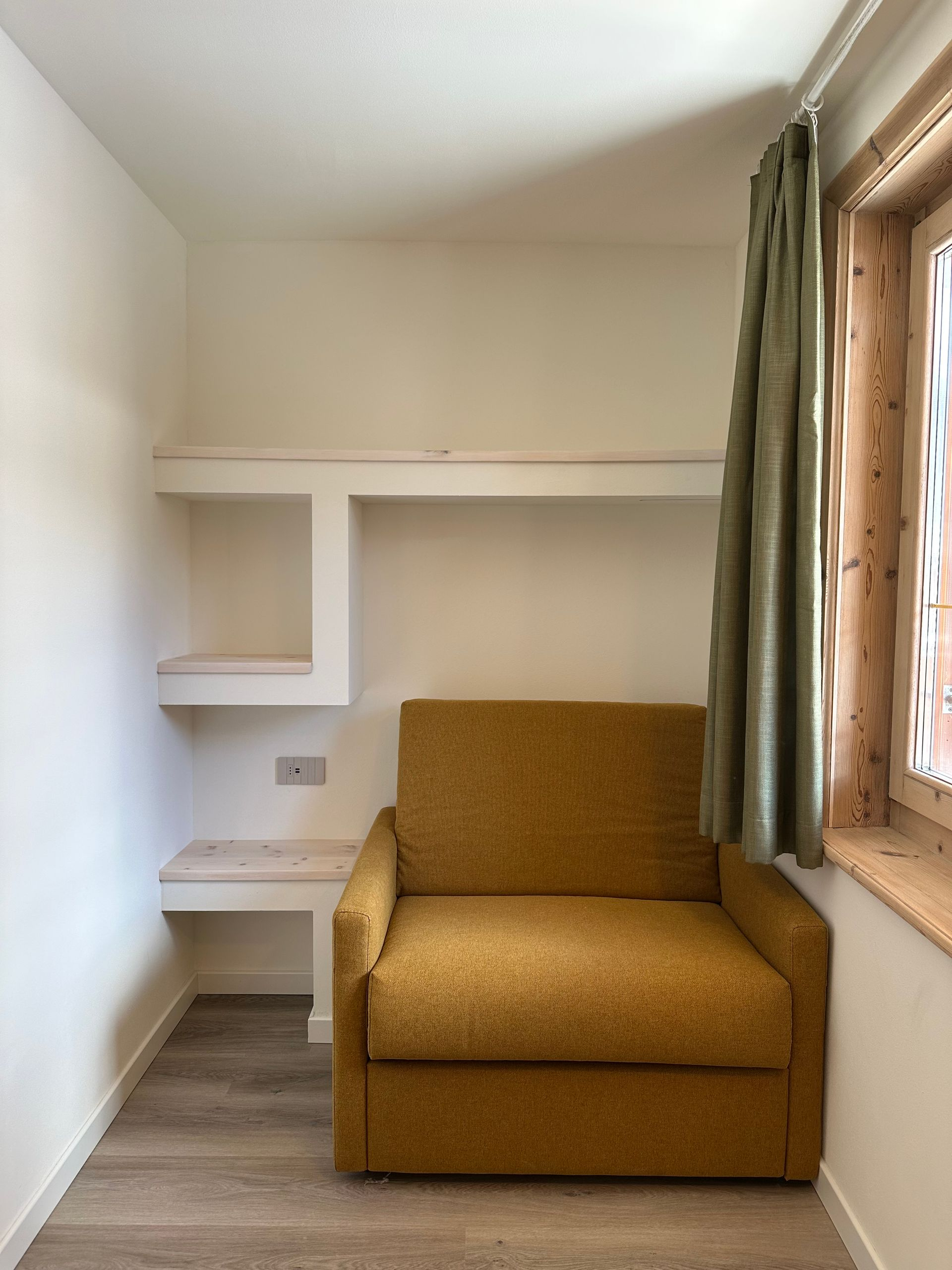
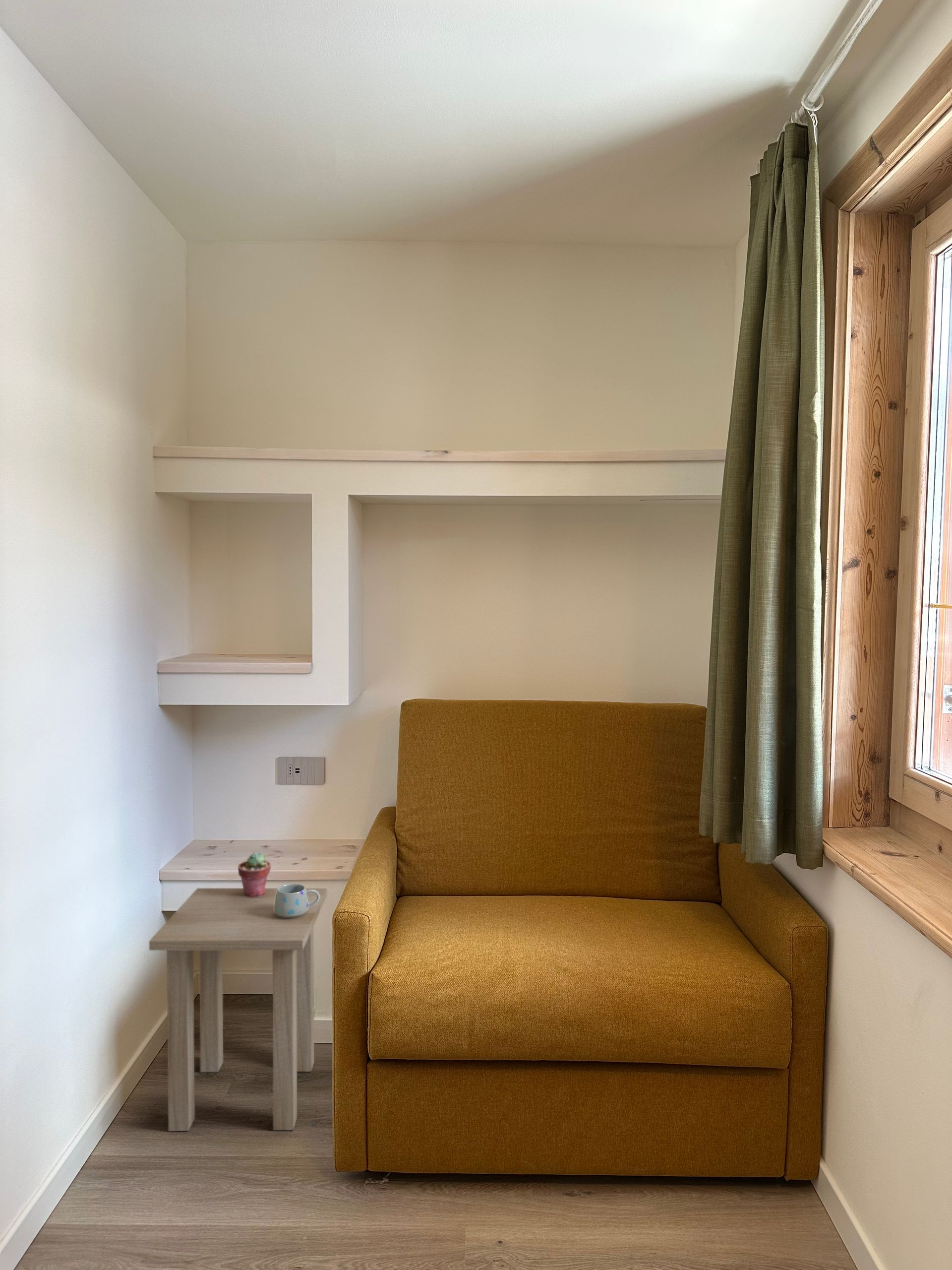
+ side table (222, 1003)
+ mug (297, 900)
+ potted succulent (254, 872)
